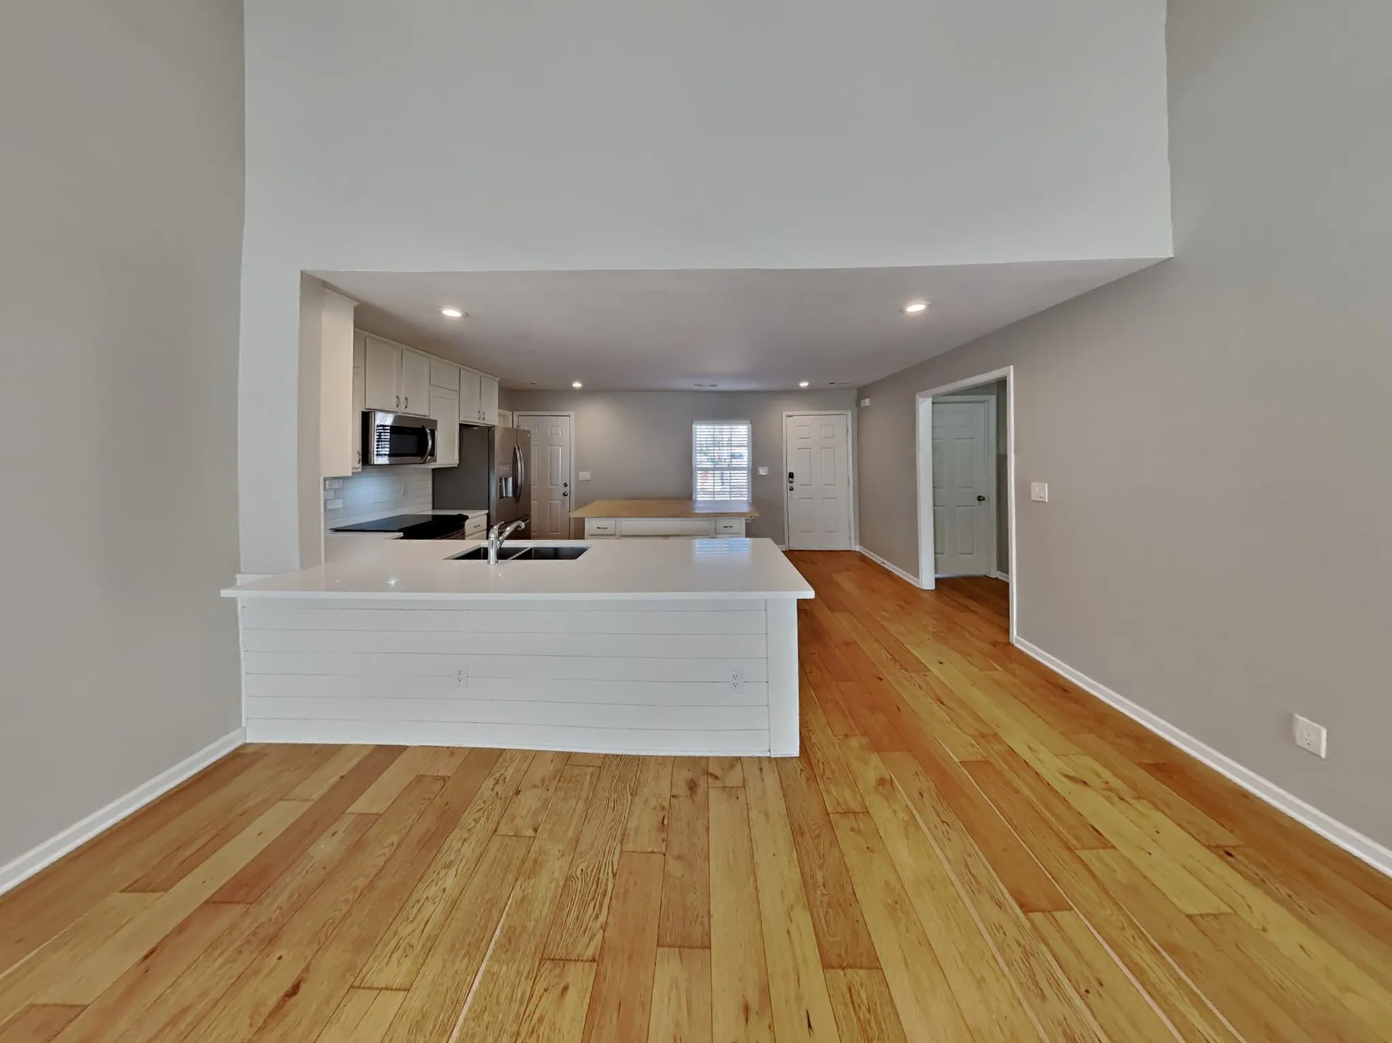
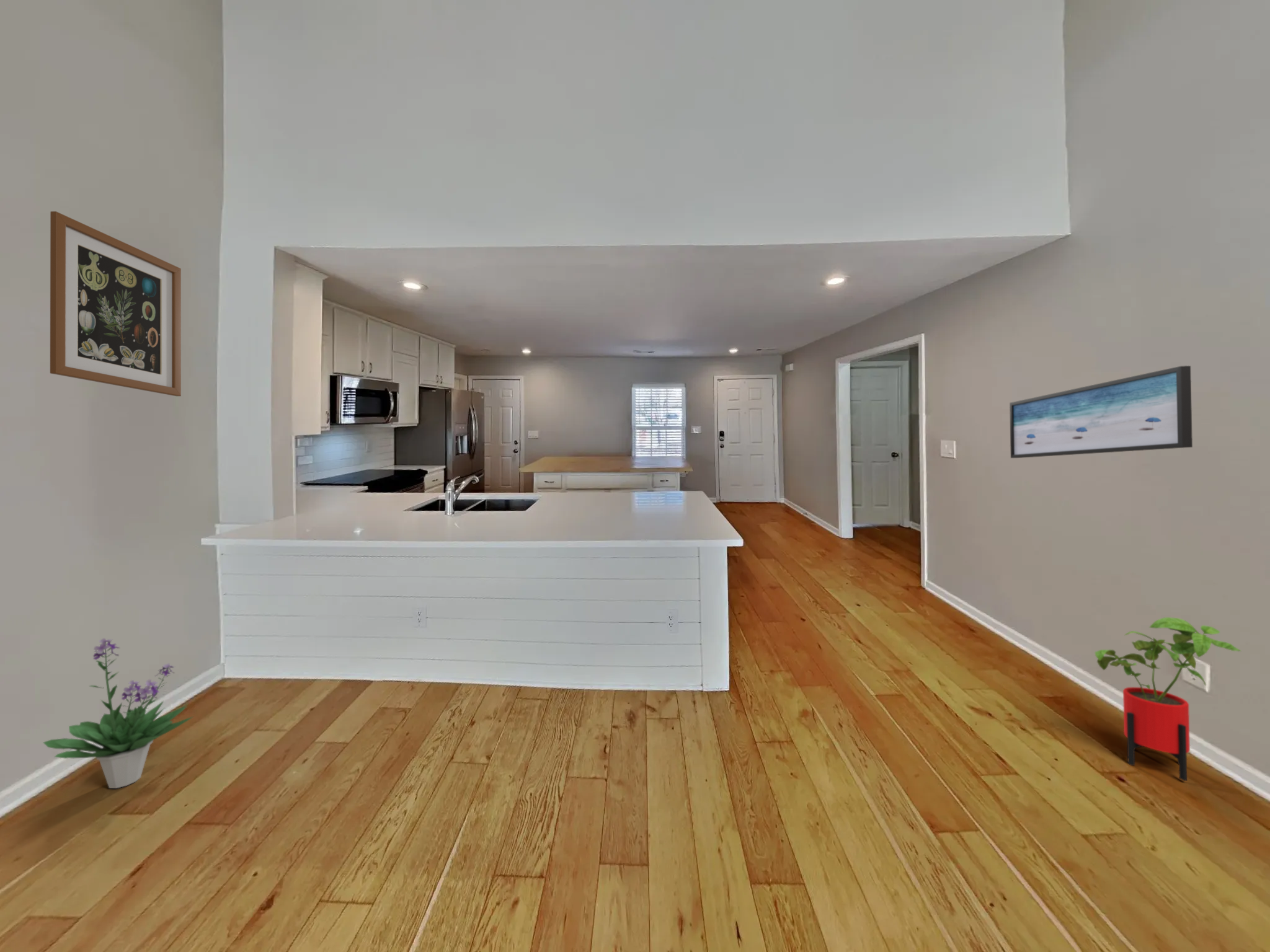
+ house plant (1157, 690)
+ wall art (1083, 420)
+ potted plant (122, 712)
+ wall art (123, 314)
